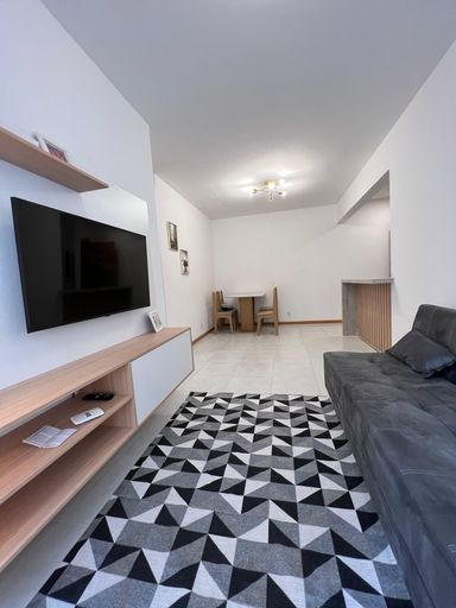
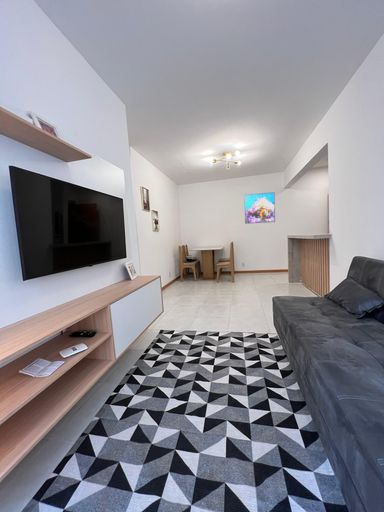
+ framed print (259, 208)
